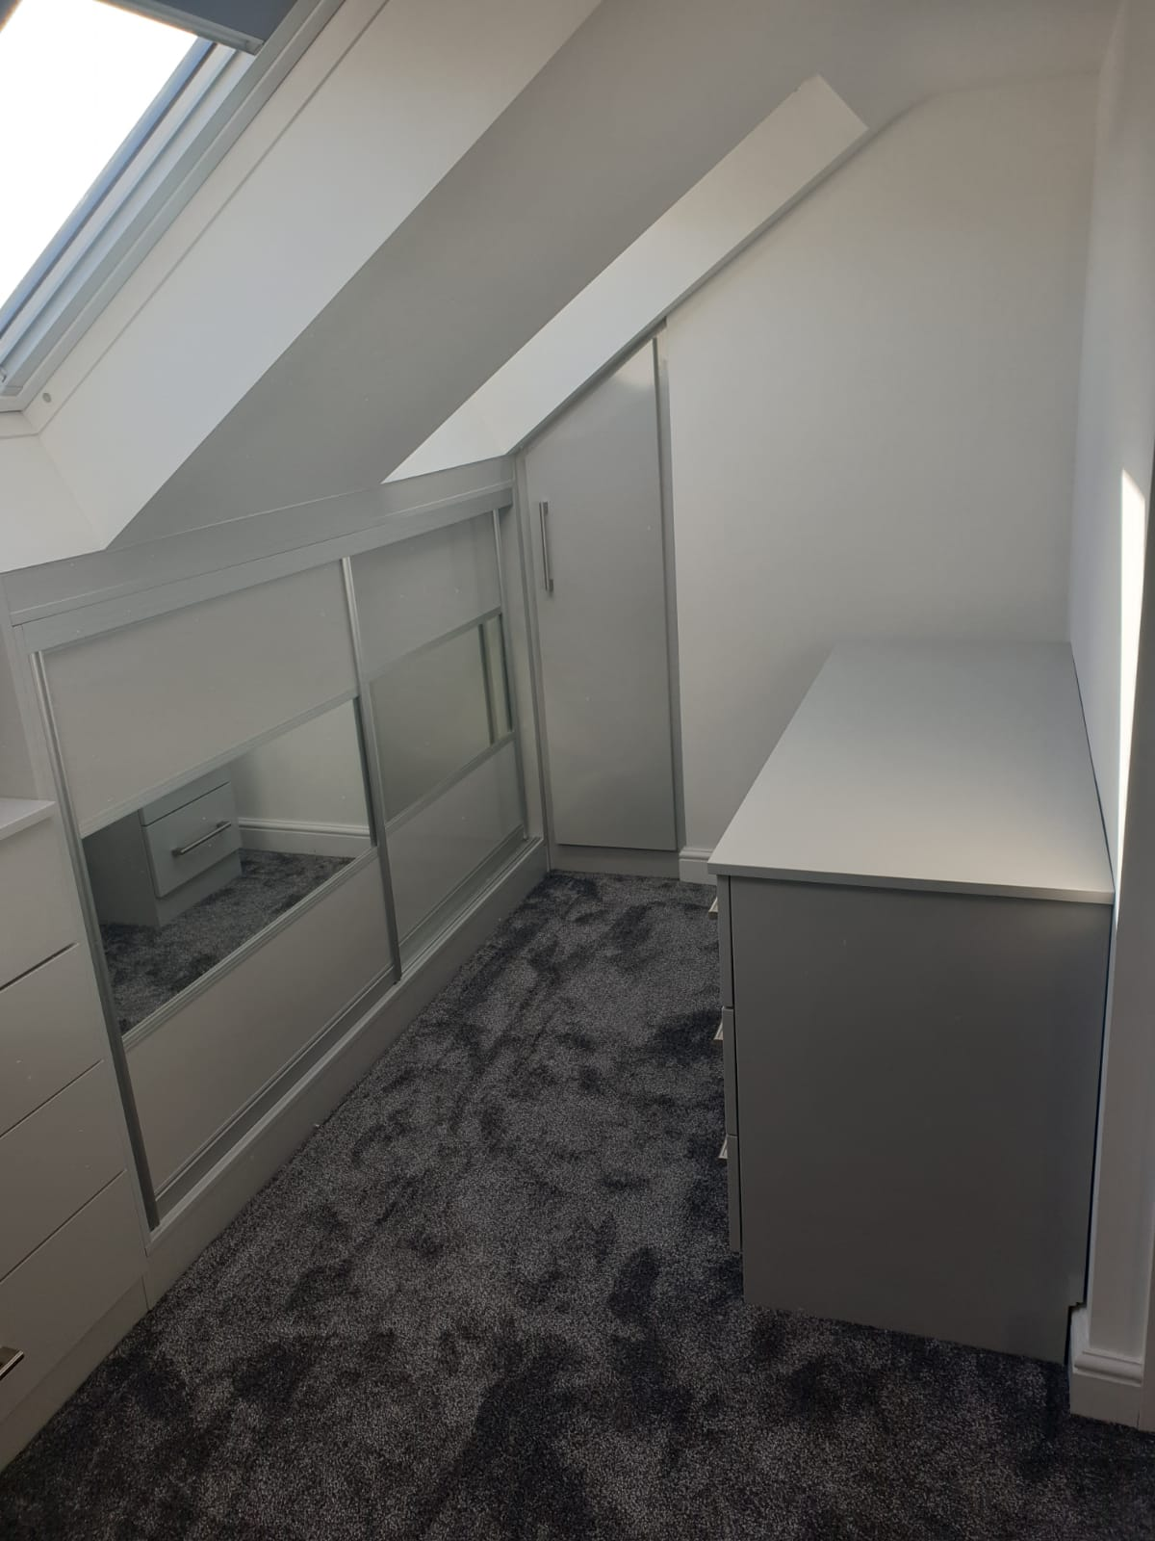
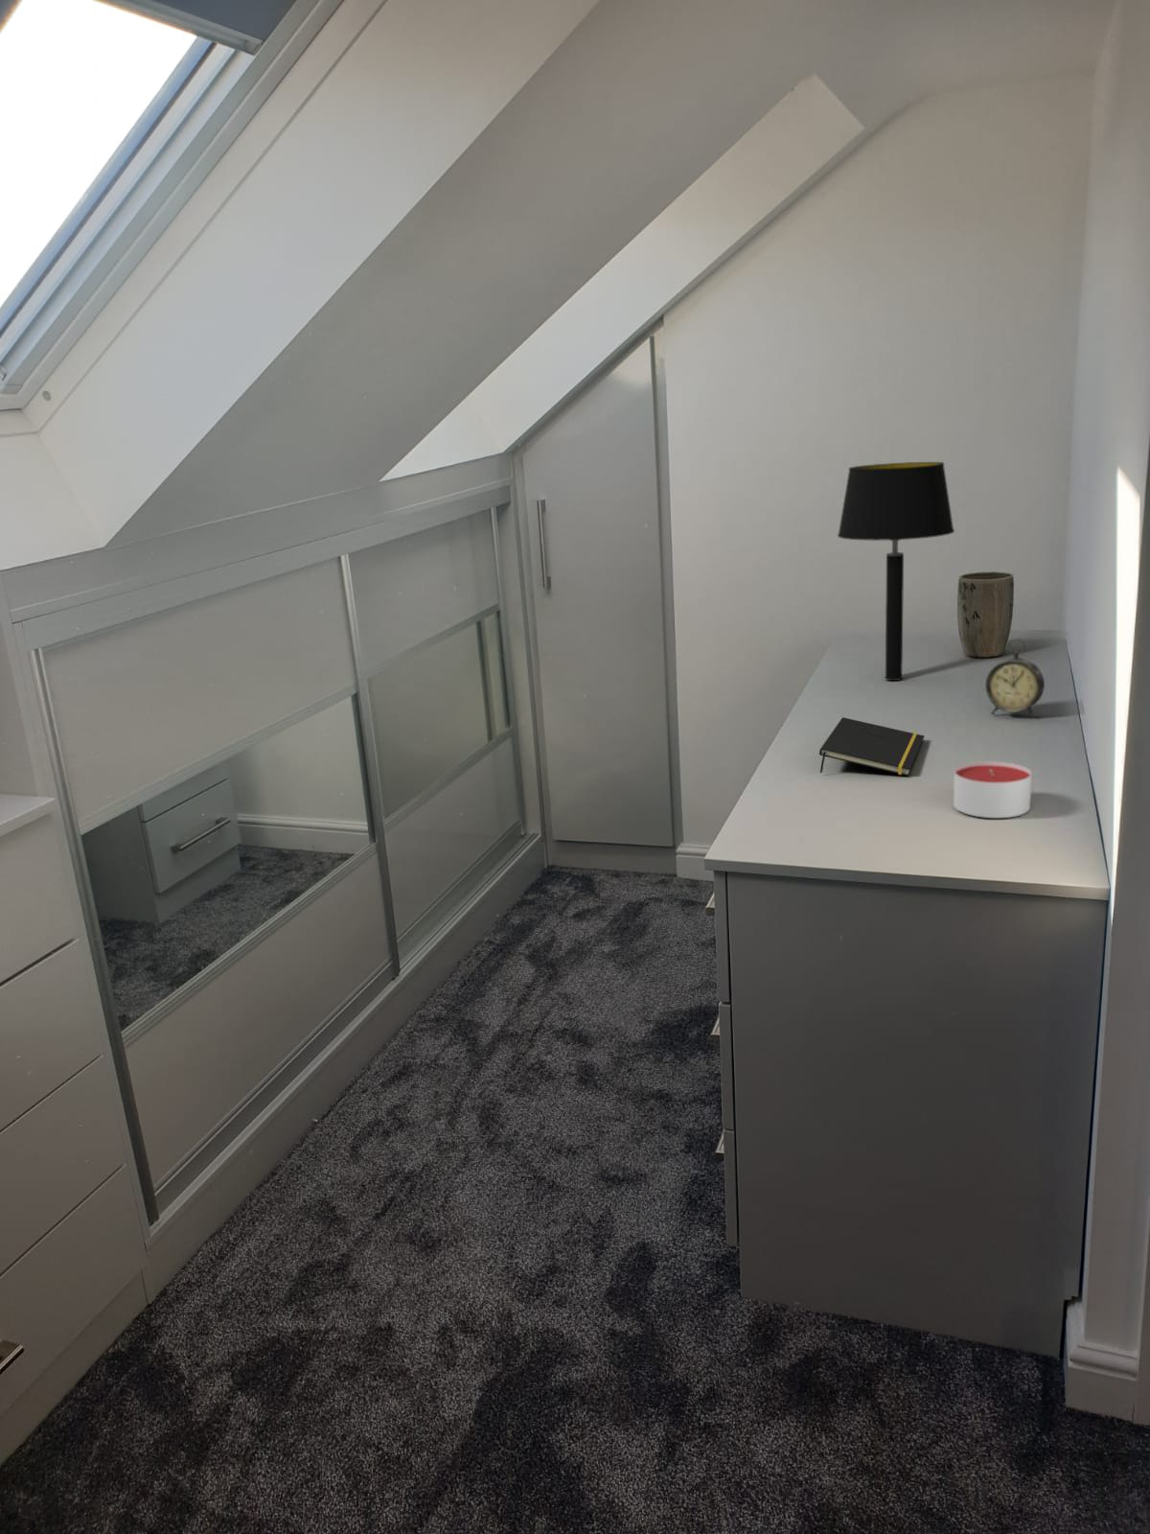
+ table lamp (894, 574)
+ alarm clock (1016, 676)
+ notepad (873, 745)
+ plant pot (985, 615)
+ candle (992, 788)
